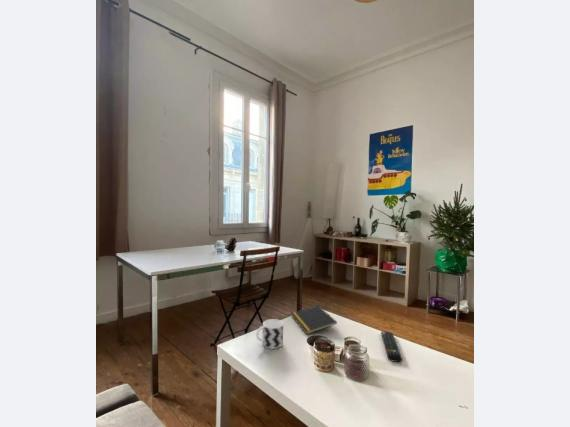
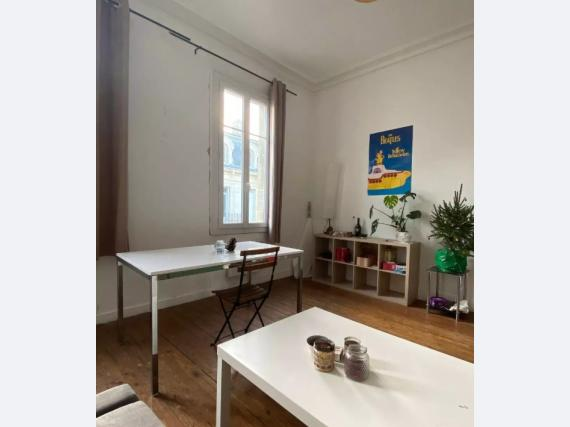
- remote control (390, 345)
- notepad (312, 318)
- cup (269, 334)
